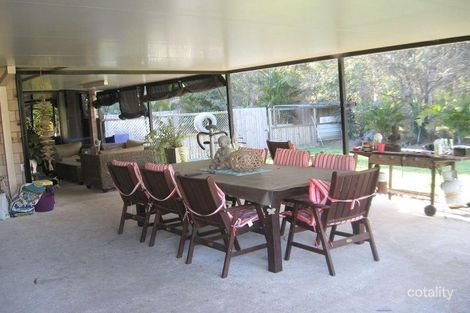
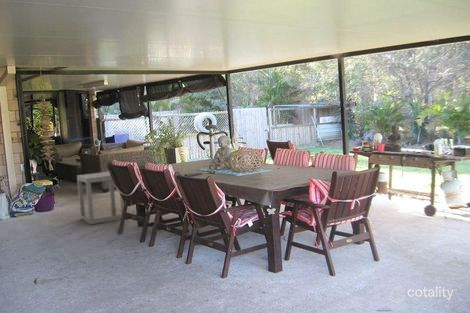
+ side table (110, 196)
